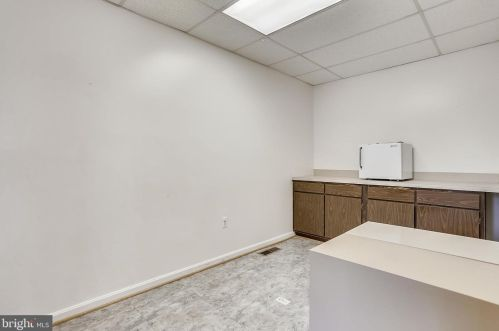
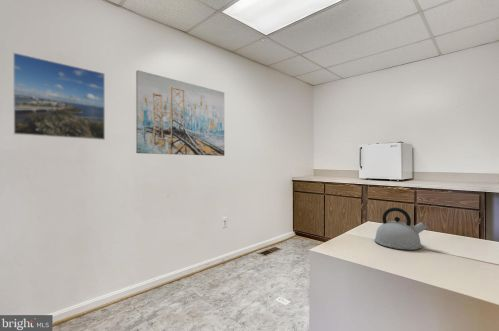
+ wall art (186, 118)
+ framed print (63, 100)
+ kettle (399, 225)
